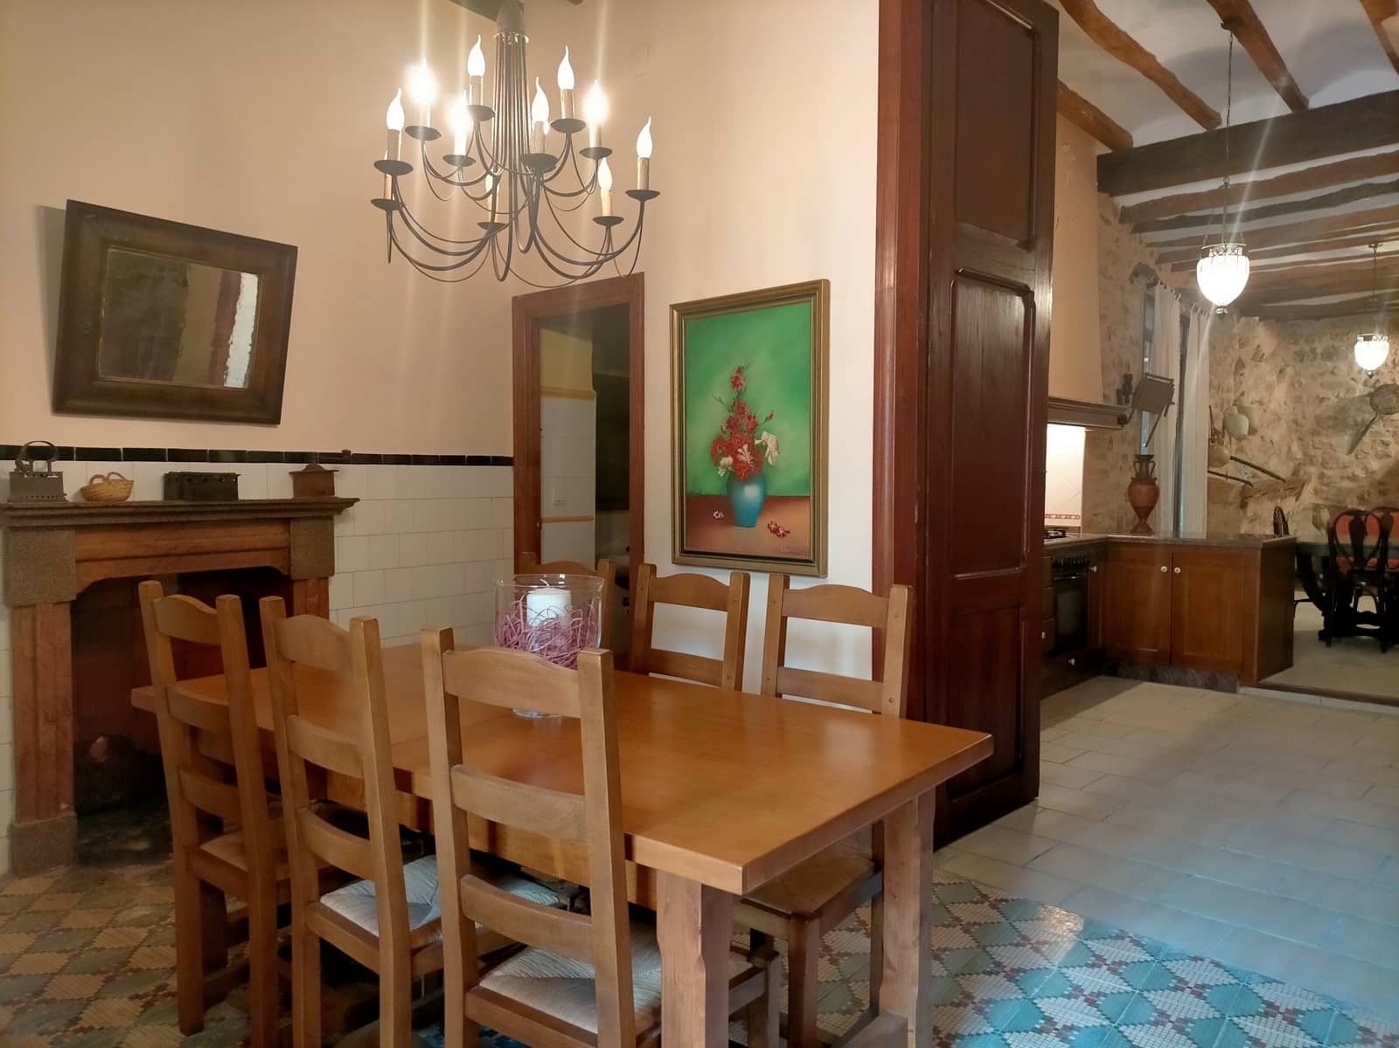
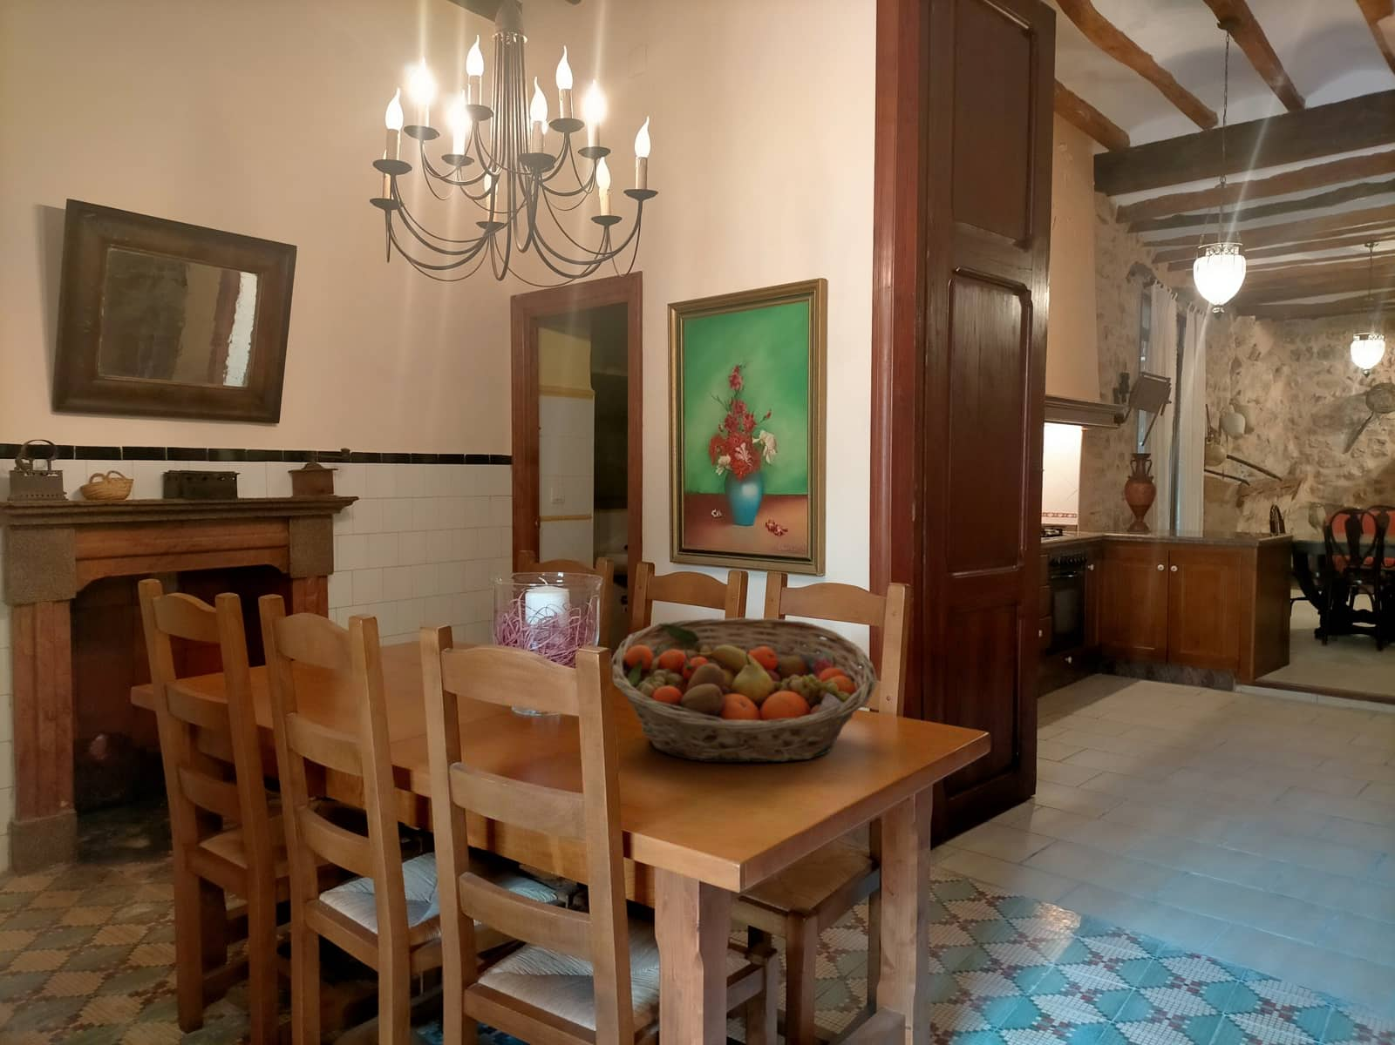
+ fruit basket (741, 685)
